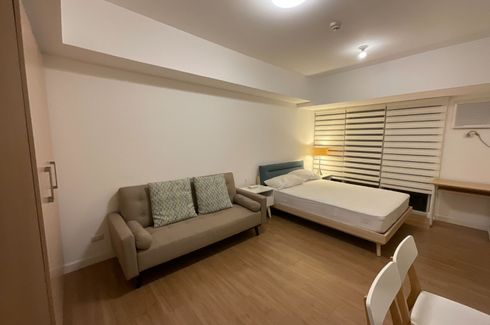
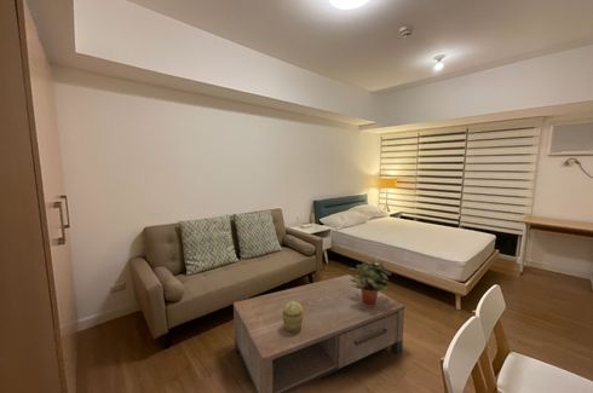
+ potted plant (368, 282)
+ decorative box (293, 314)
+ coffee table (317, 326)
